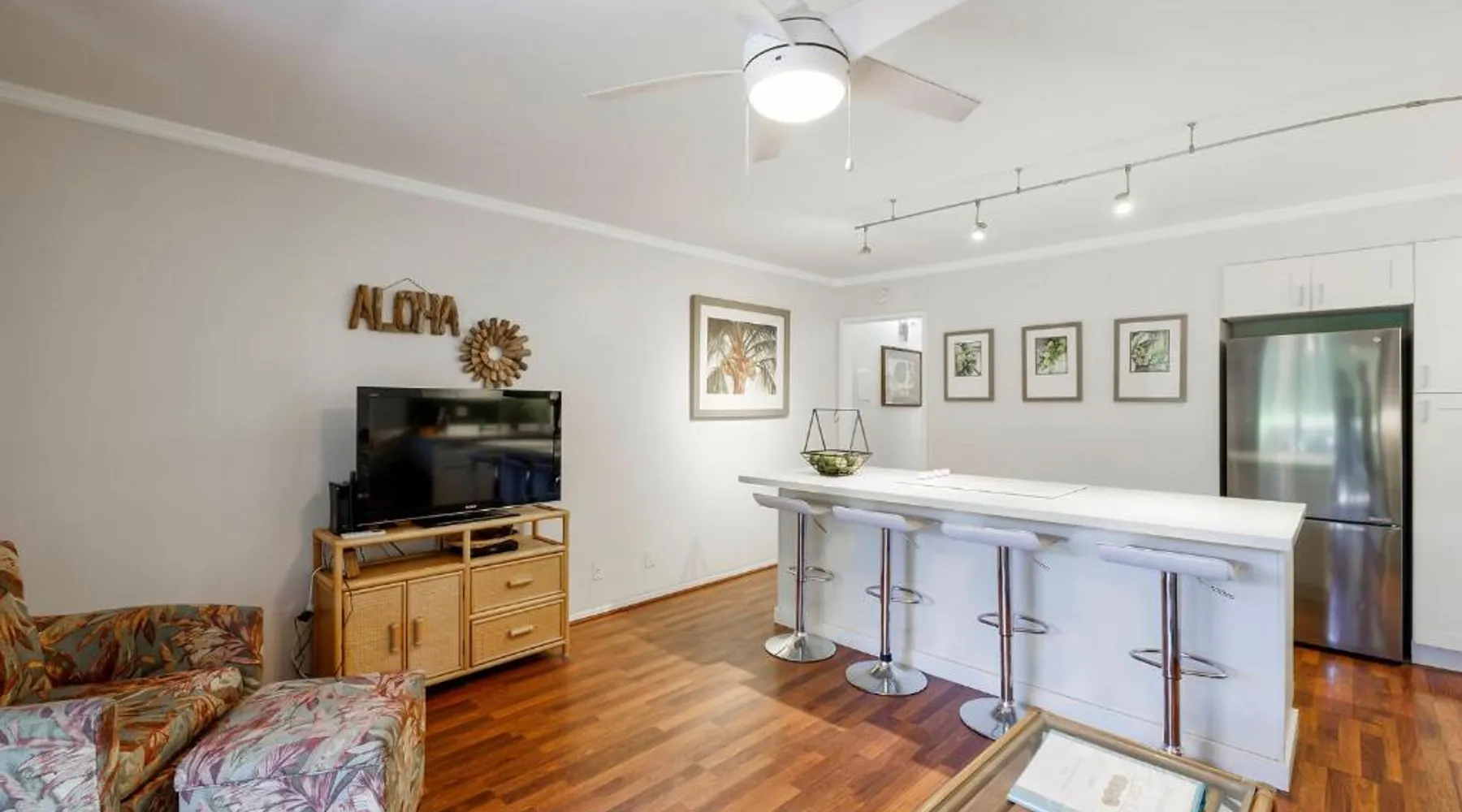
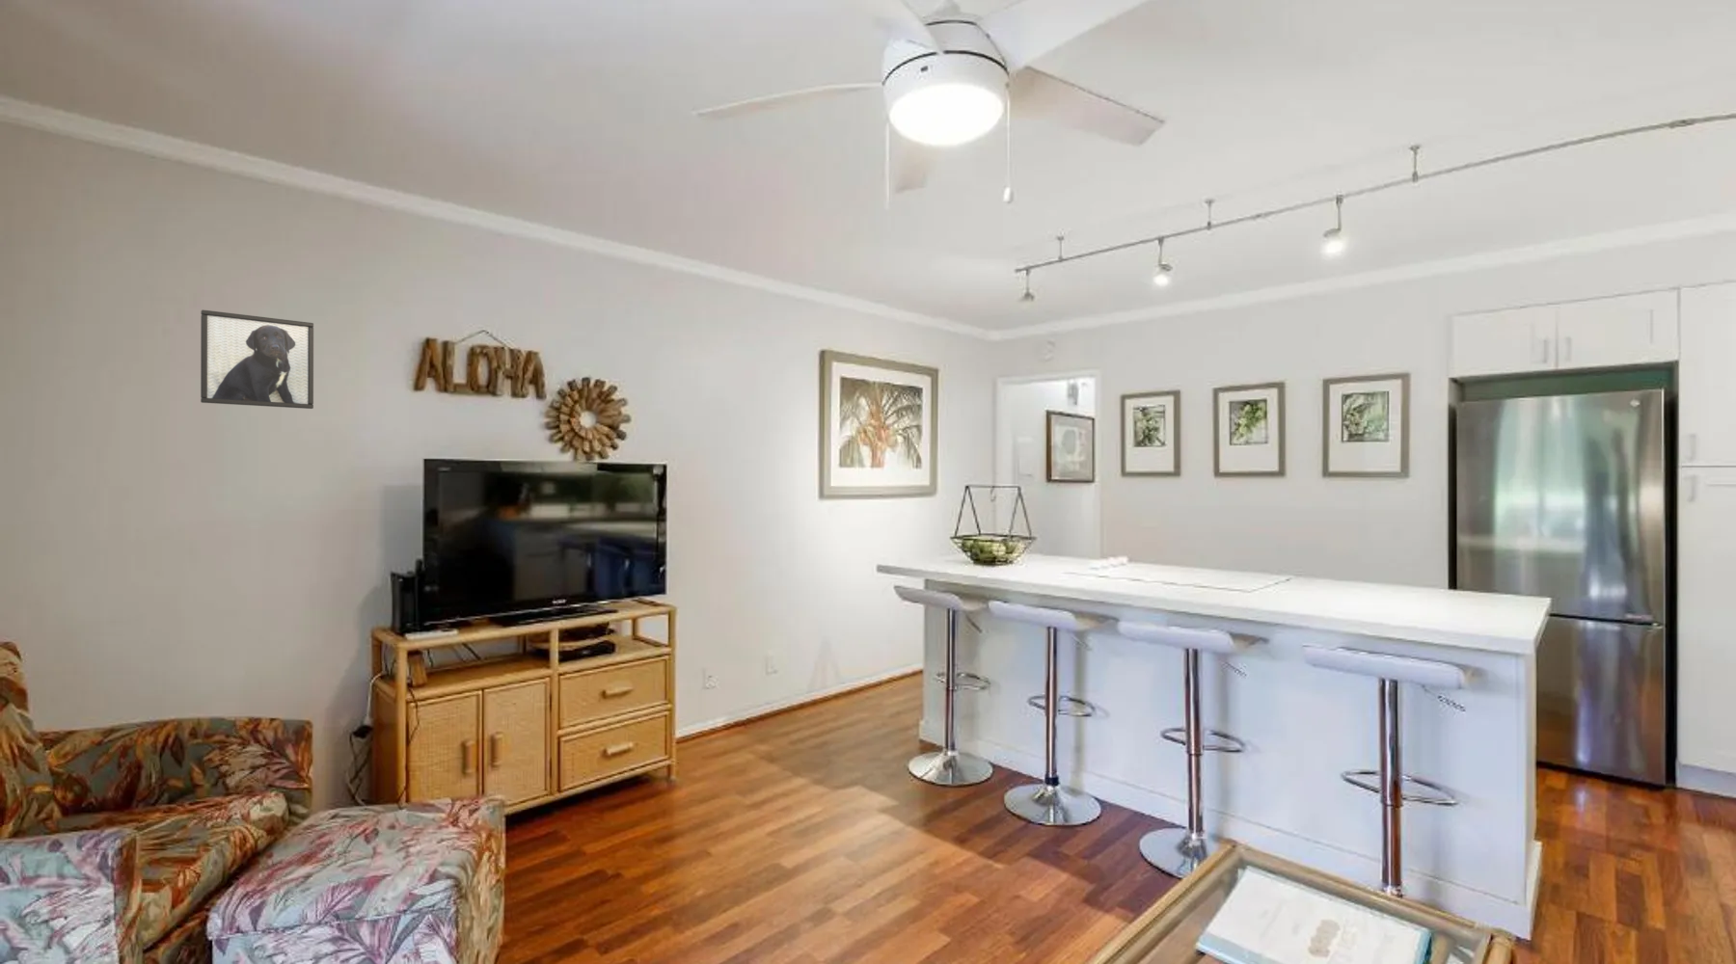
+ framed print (259, 361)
